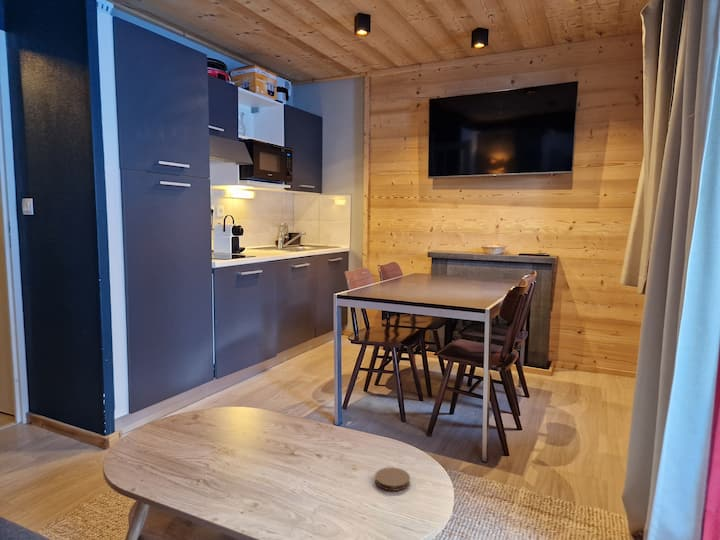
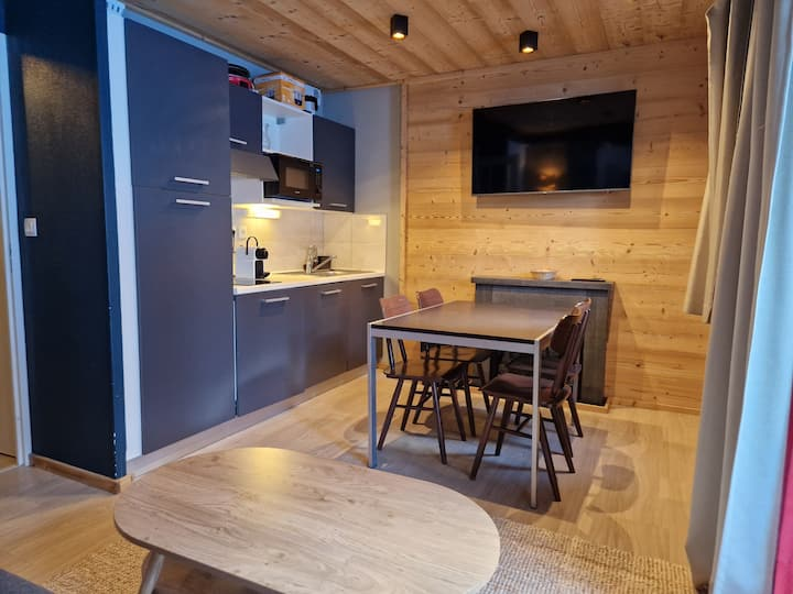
- coaster (392, 478)
